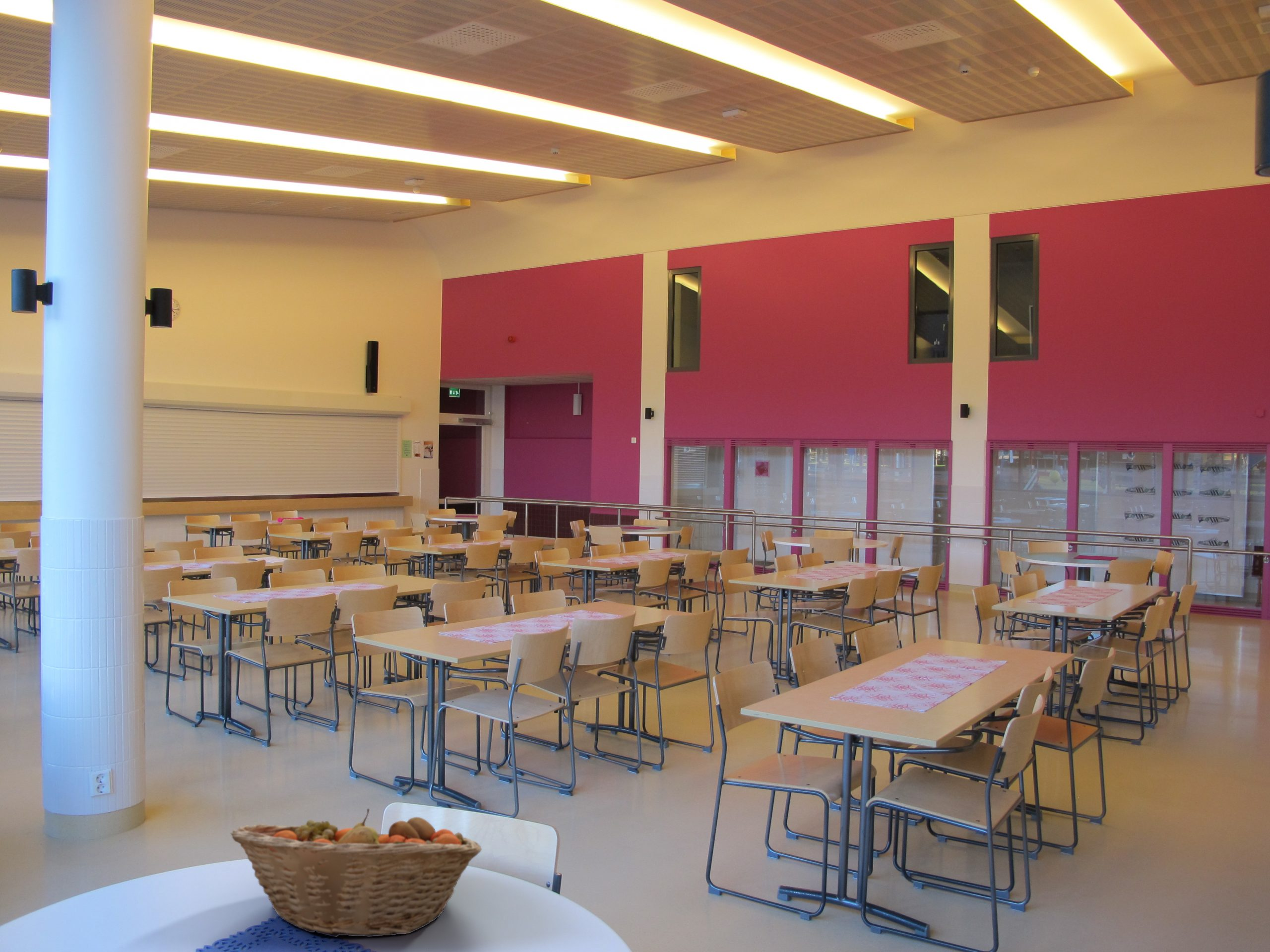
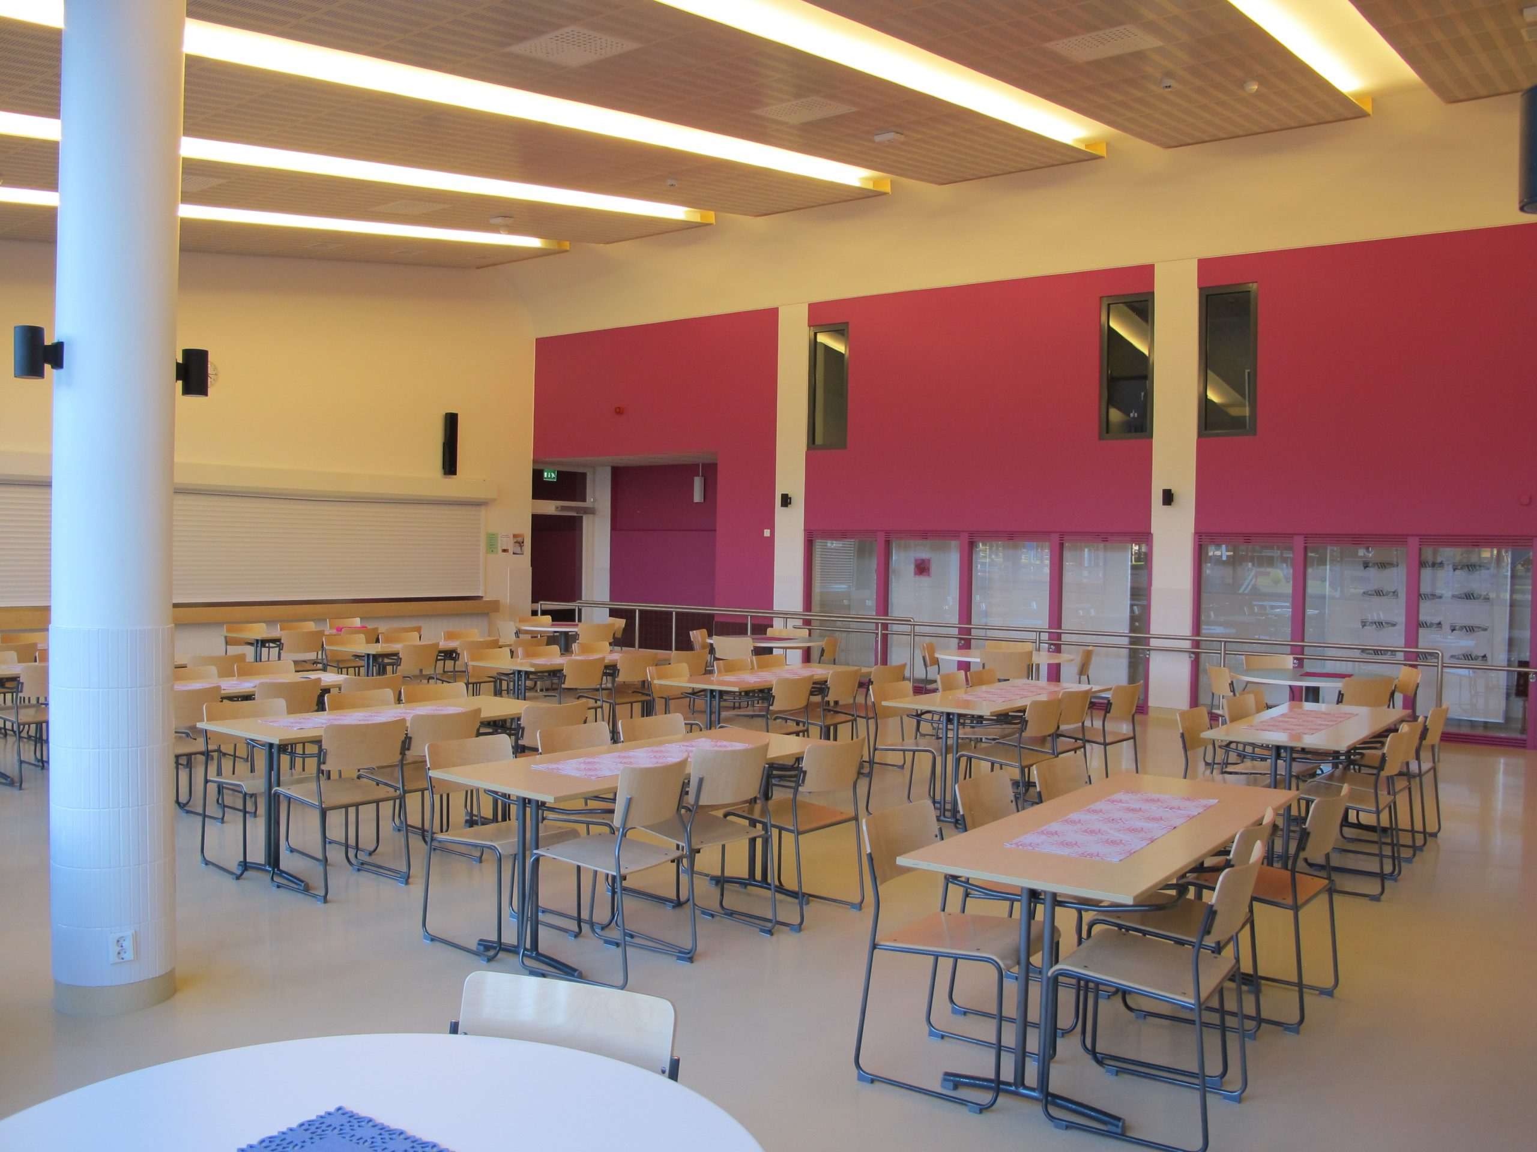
- fruit basket (357, 858)
